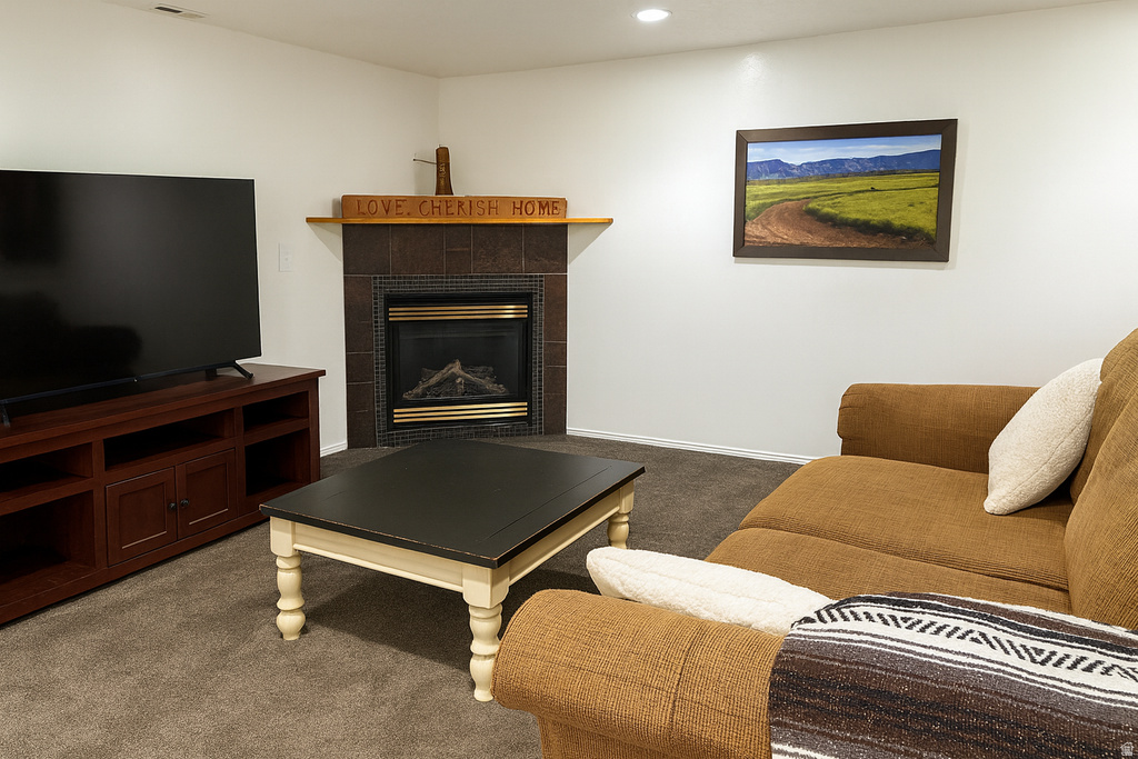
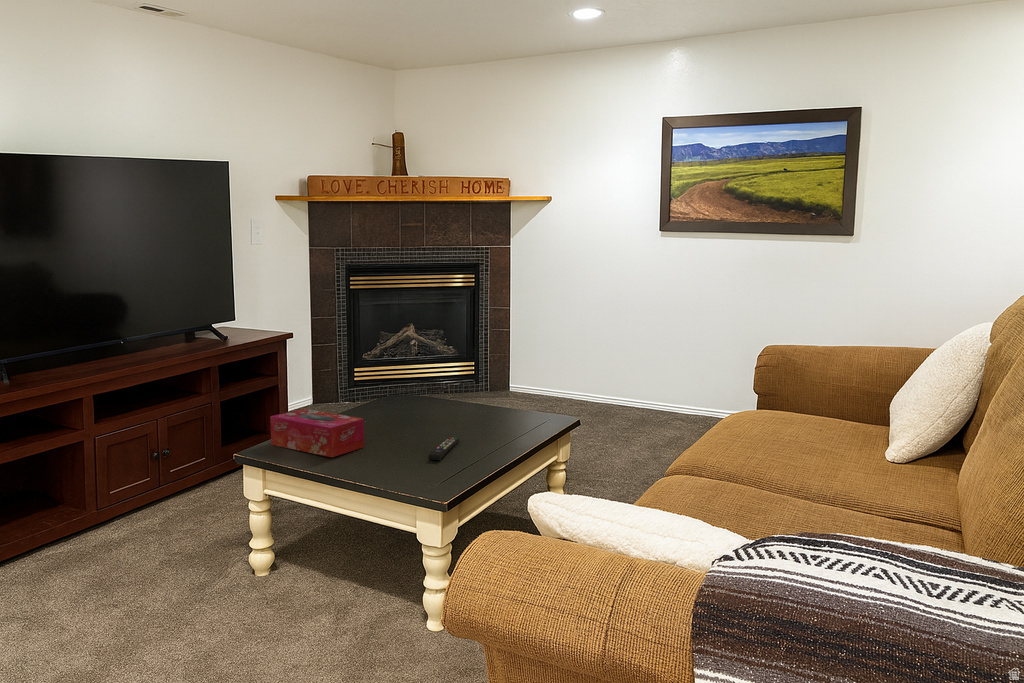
+ remote control (444, 447)
+ tissue box (317, 431)
